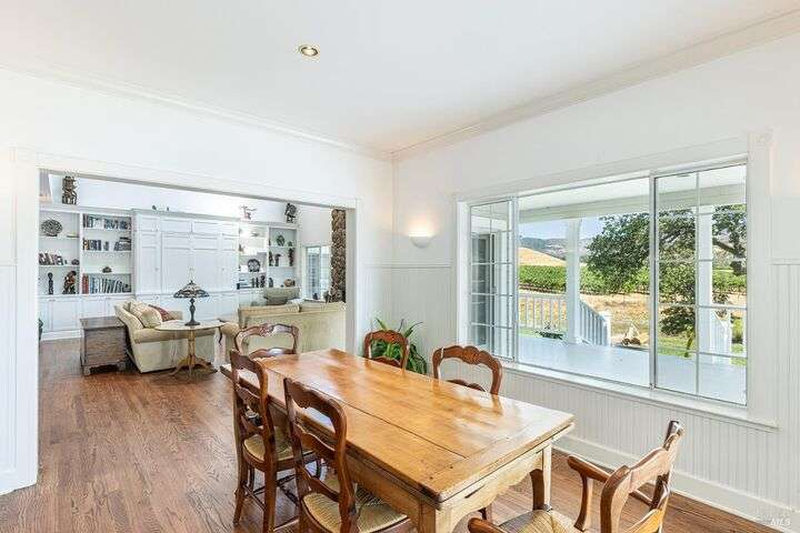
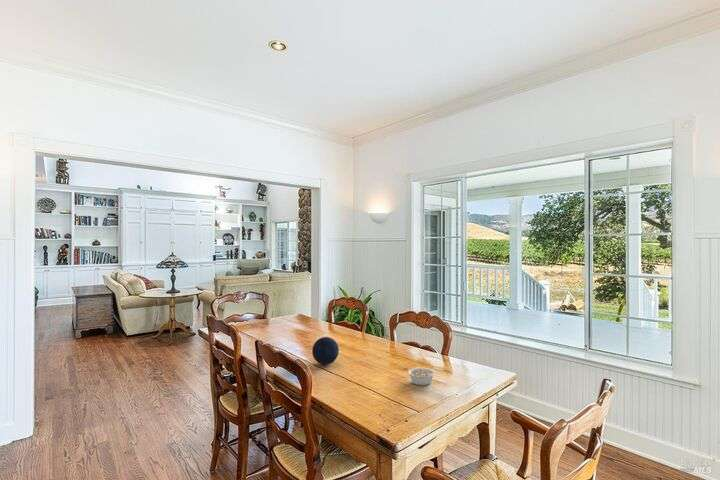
+ legume (422, 375)
+ decorative orb (325, 350)
